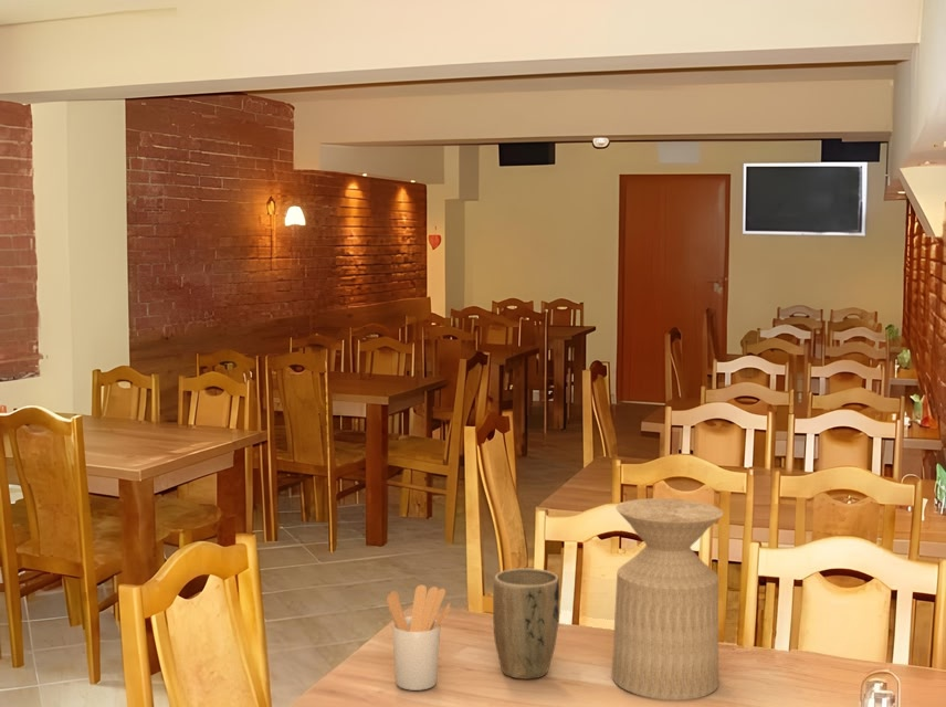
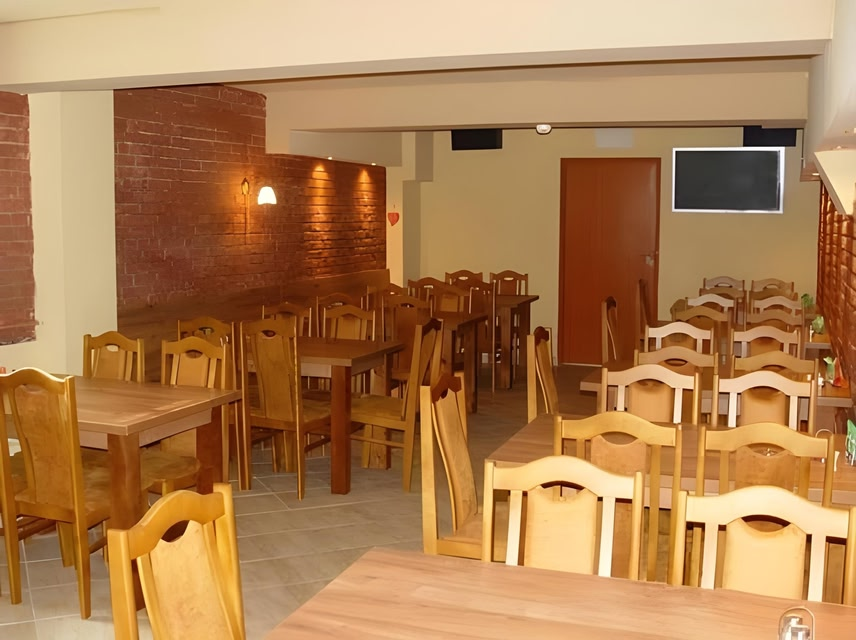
- plant pot (526, 623)
- utensil holder (420, 634)
- side table (666, 594)
